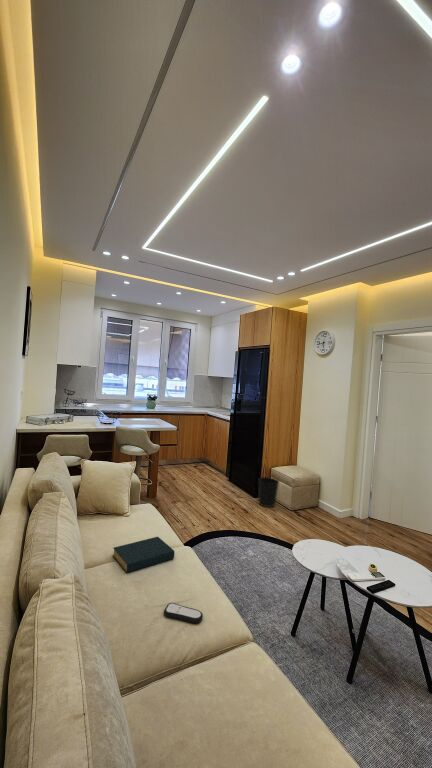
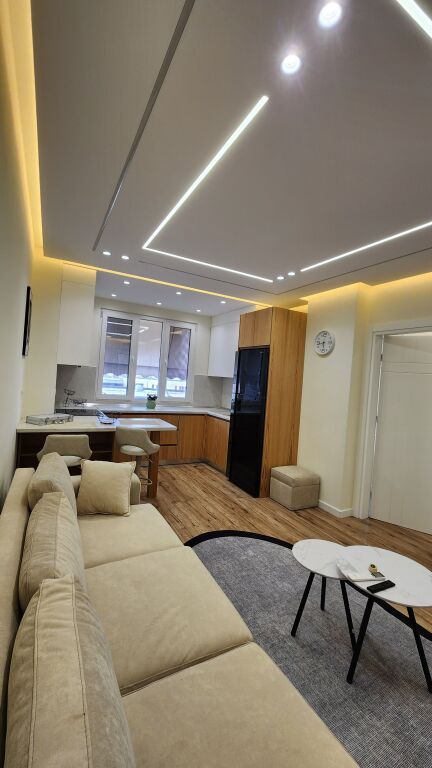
- hardback book (143, 553)
- remote control (183, 613)
- wastebasket (267, 492)
